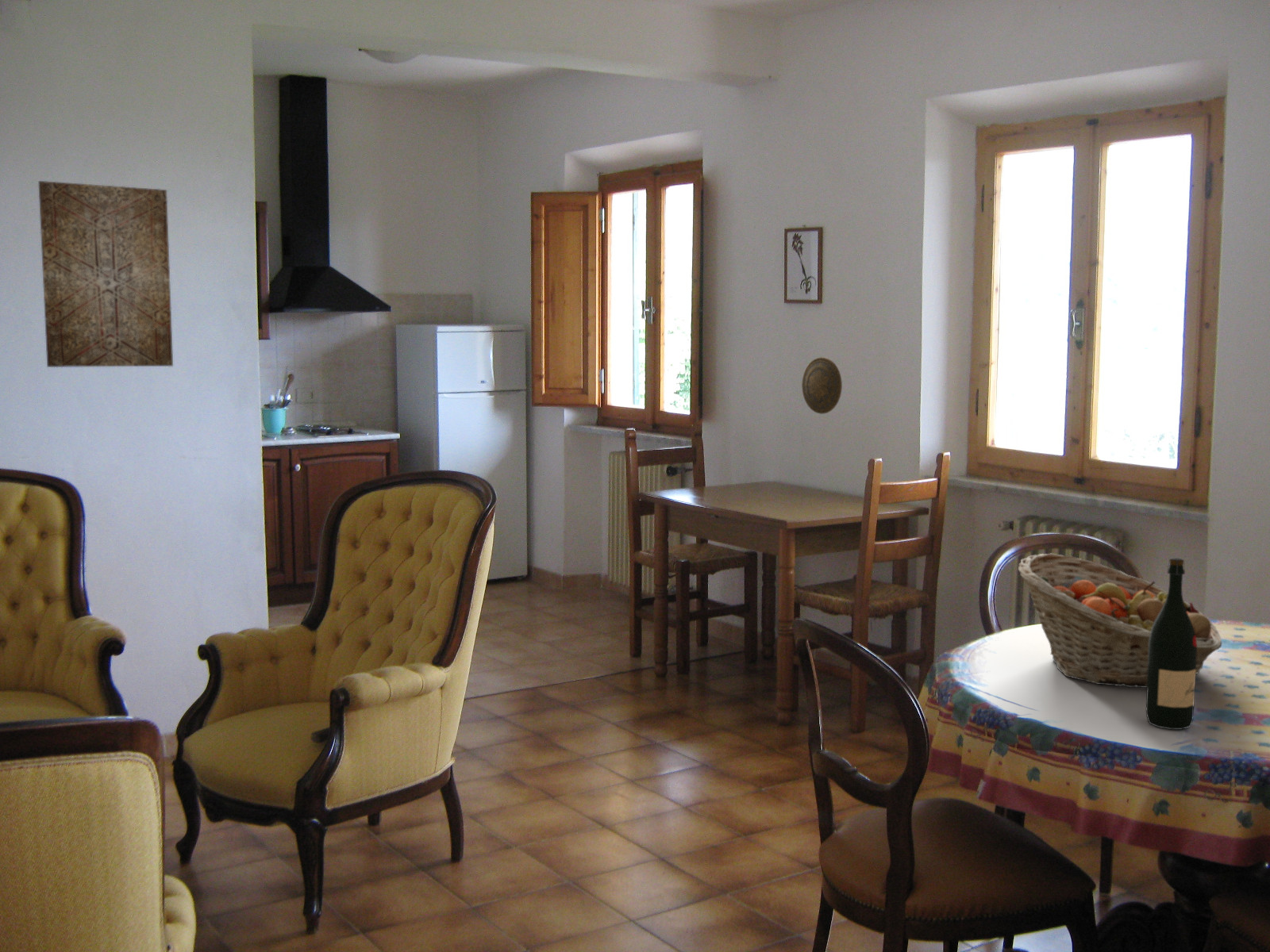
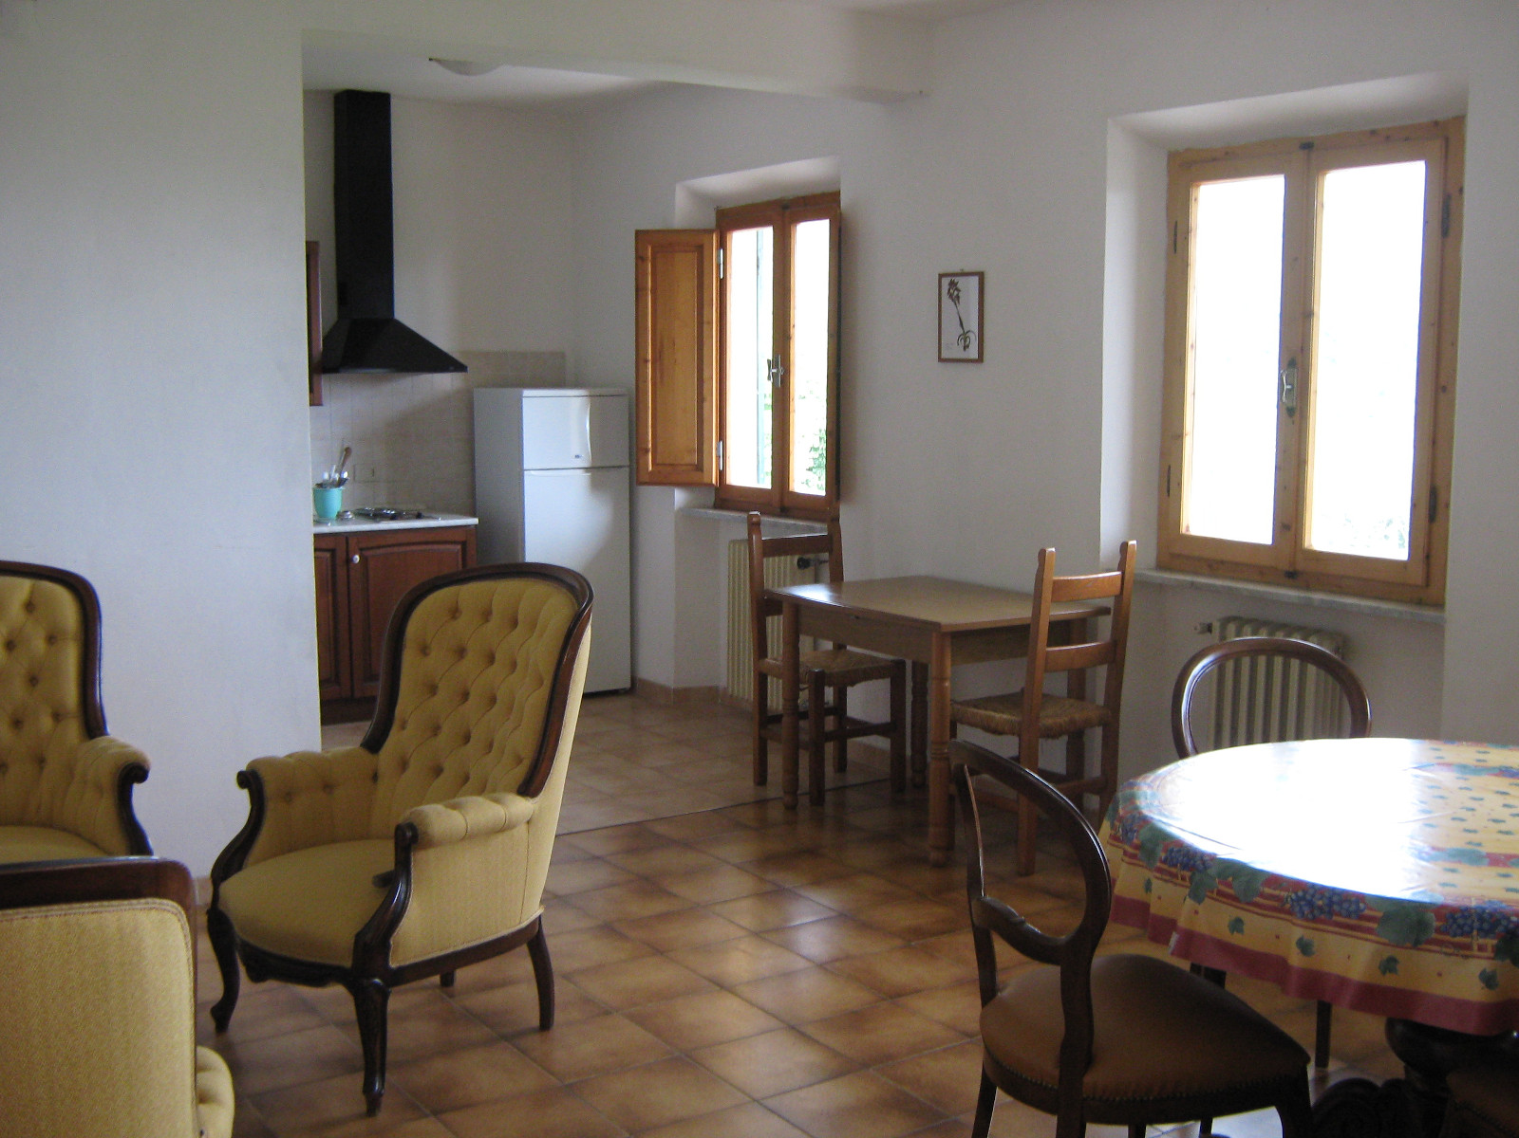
- wine bottle (1172, 641)
- fruit basket (1117, 616)
- decorative plate (820, 386)
- wall art (107, 276)
